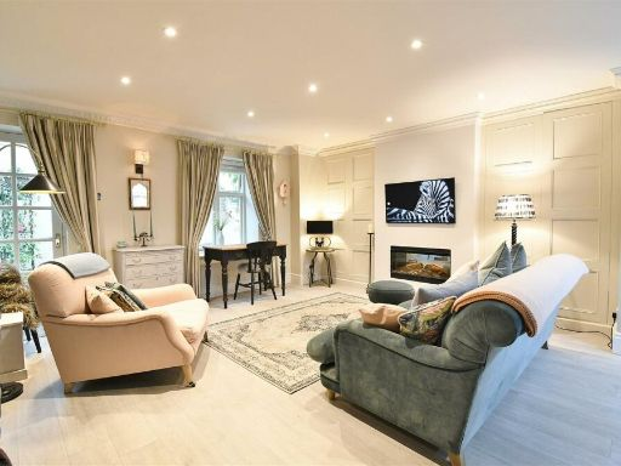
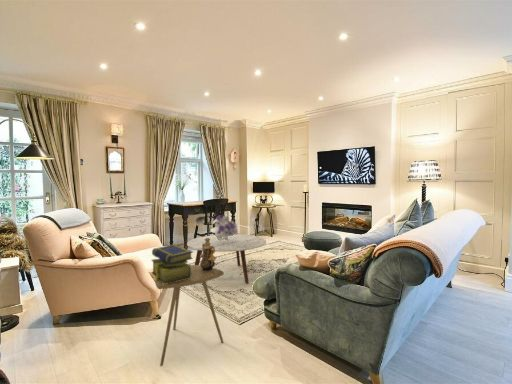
+ side table (177, 306)
+ decorative vase (207, 253)
+ coffee table (227, 251)
+ bouquet (221, 228)
+ stack of books (172, 262)
